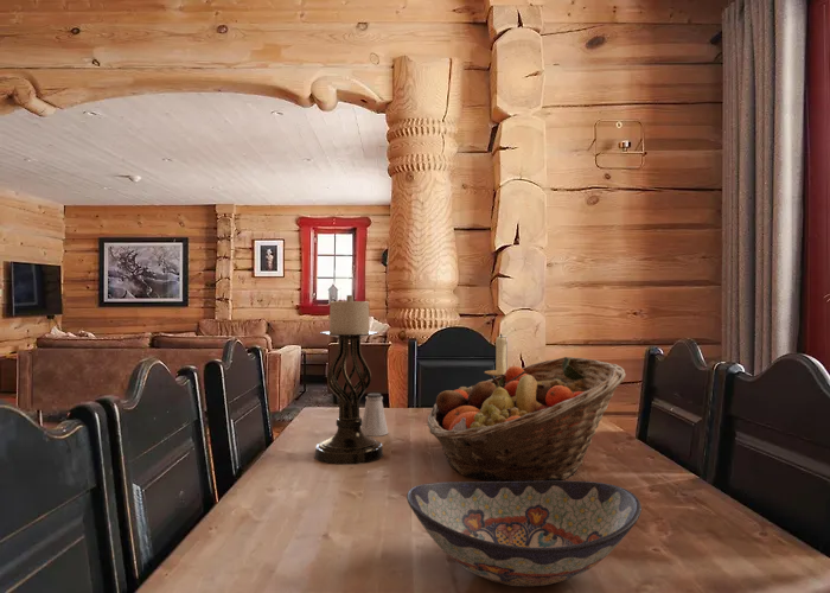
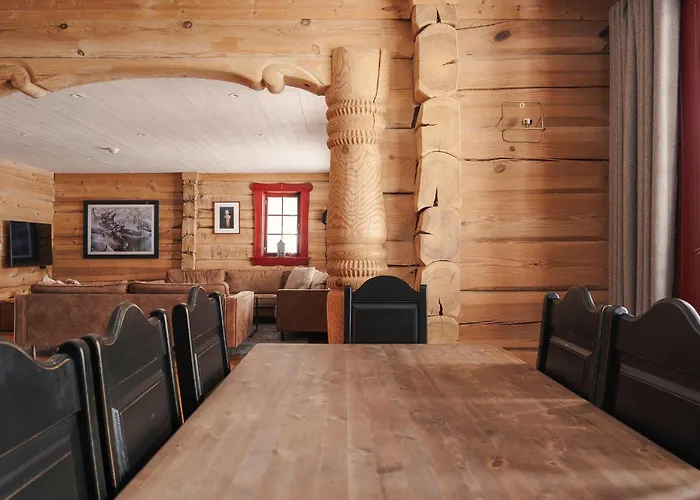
- candle holder (499, 375)
- decorative bowl (521, 533)
- saltshaker (374, 413)
- candle holder (349, 375)
- fruit basket (521, 410)
